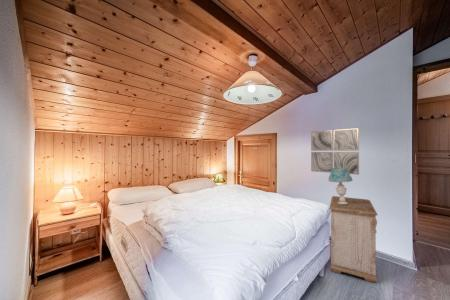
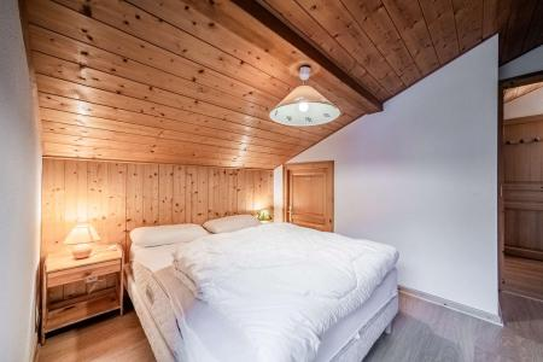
- table lamp (342, 186)
- wall art (332, 150)
- nightstand (351, 233)
